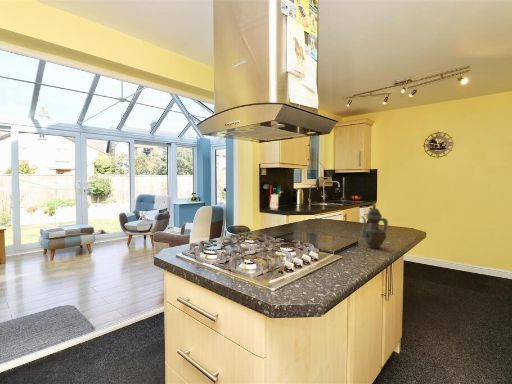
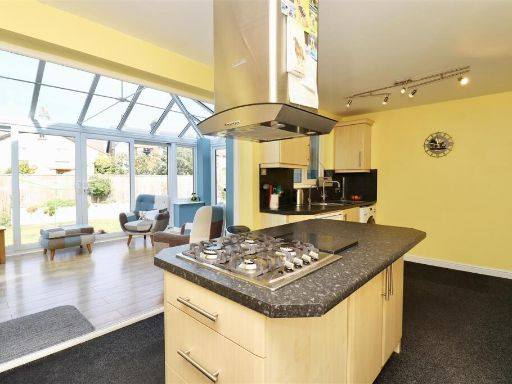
- teapot (374, 225)
